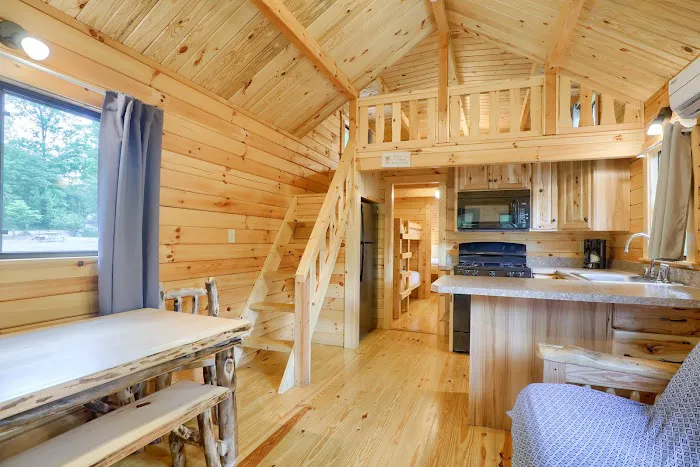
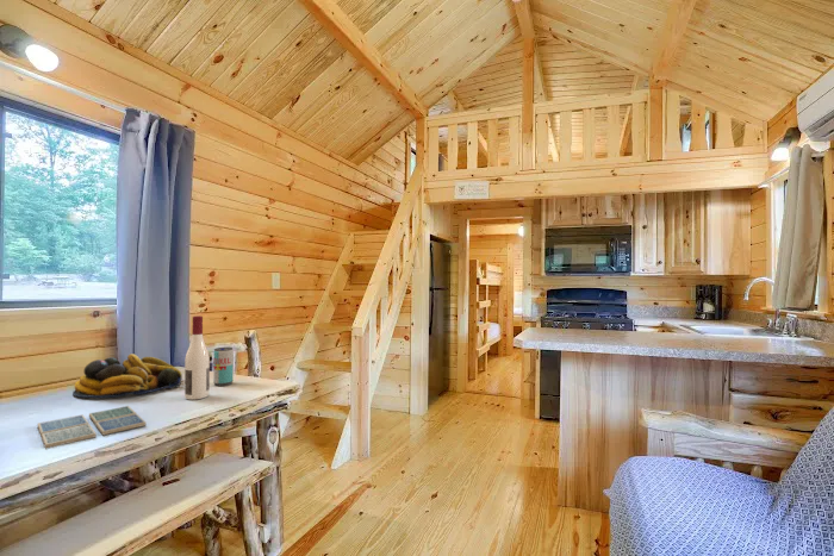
+ alcohol (197, 356)
+ drink coaster (93, 421)
+ fruit bowl (130, 370)
+ beverage can (223, 366)
